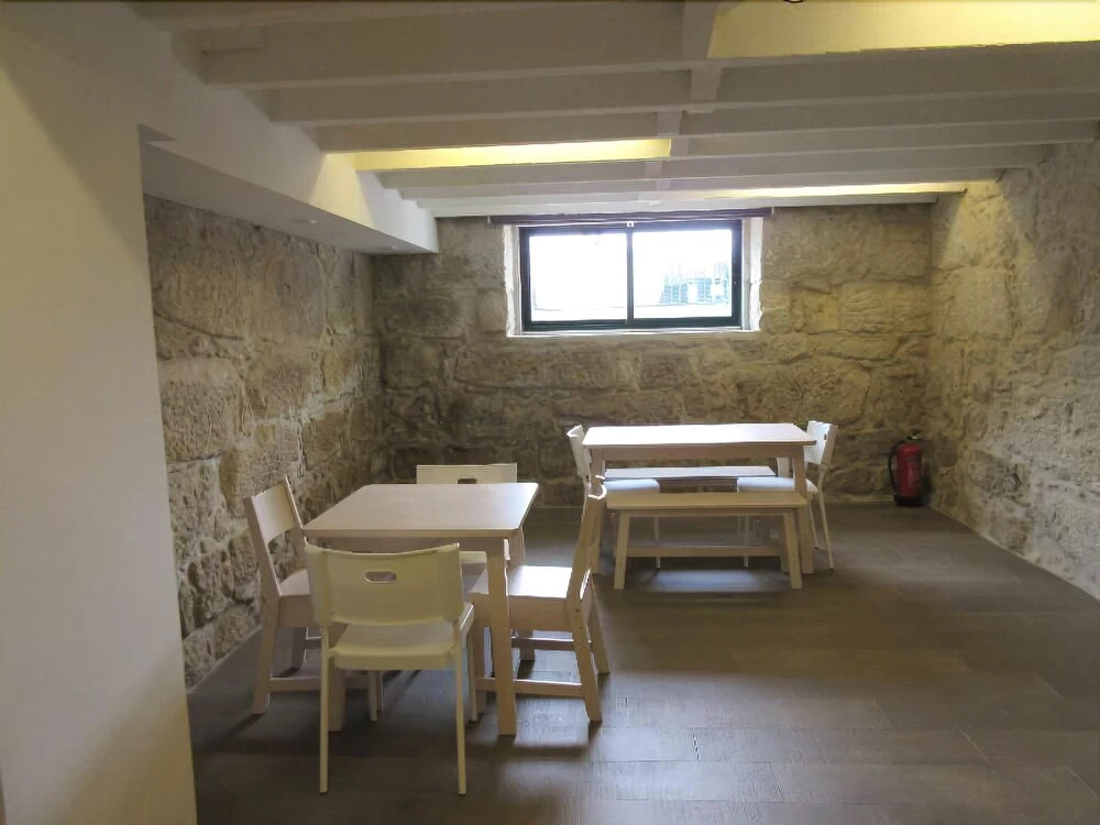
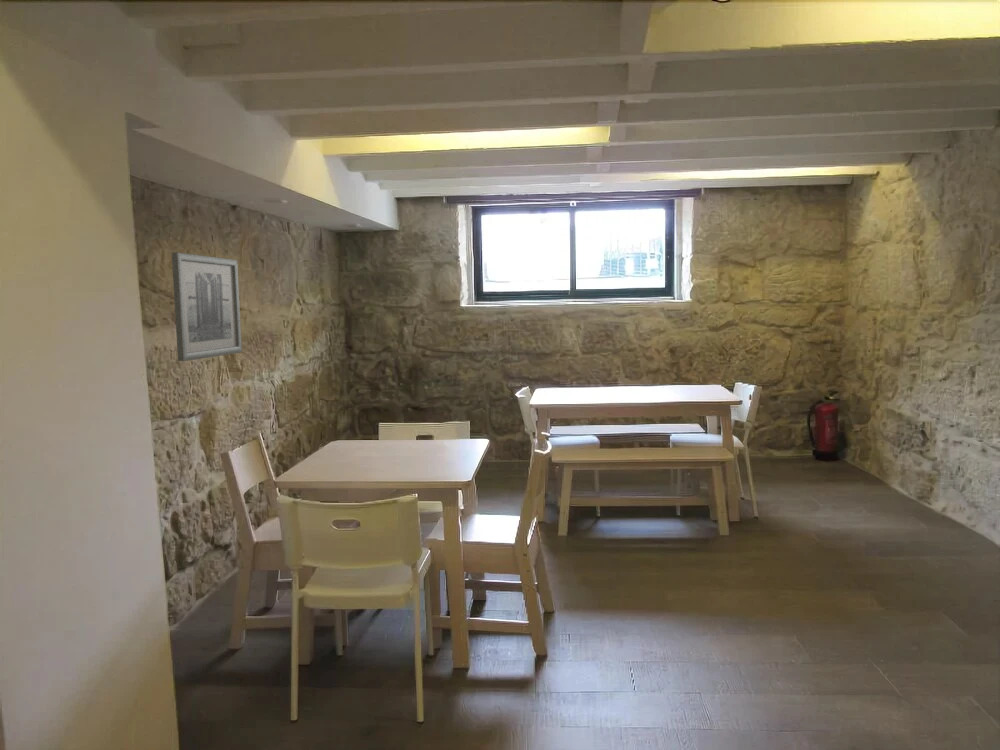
+ wall art (210, 306)
